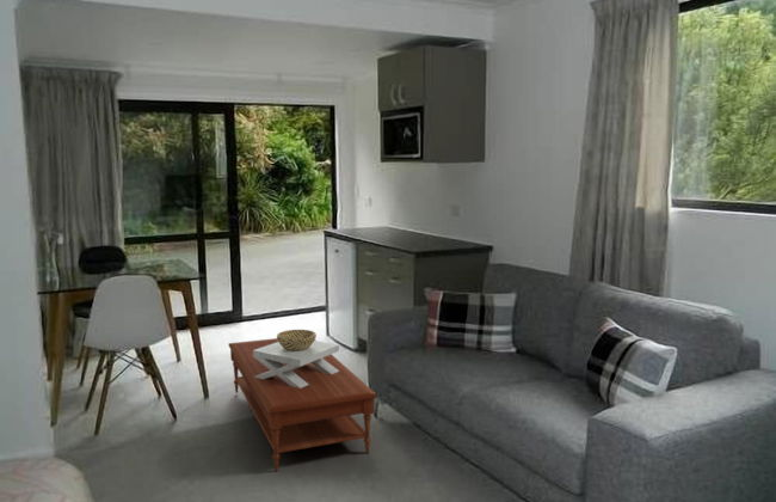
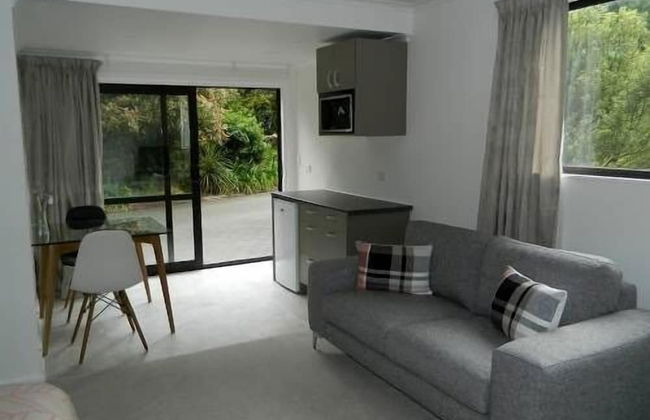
- coffee table (294, 392)
- decorative bowl (296, 354)
